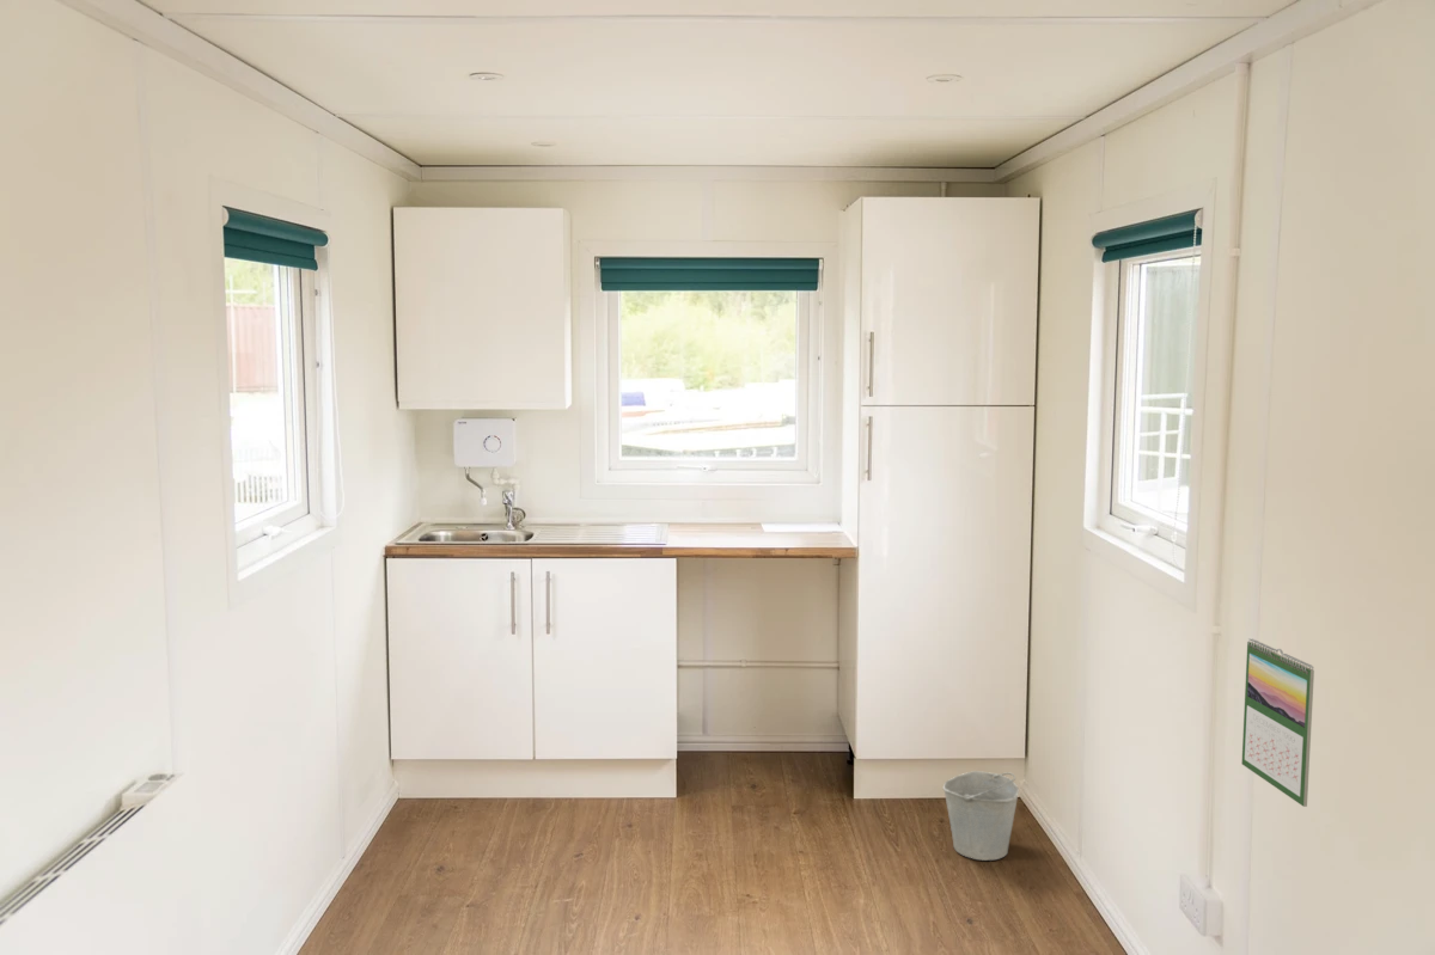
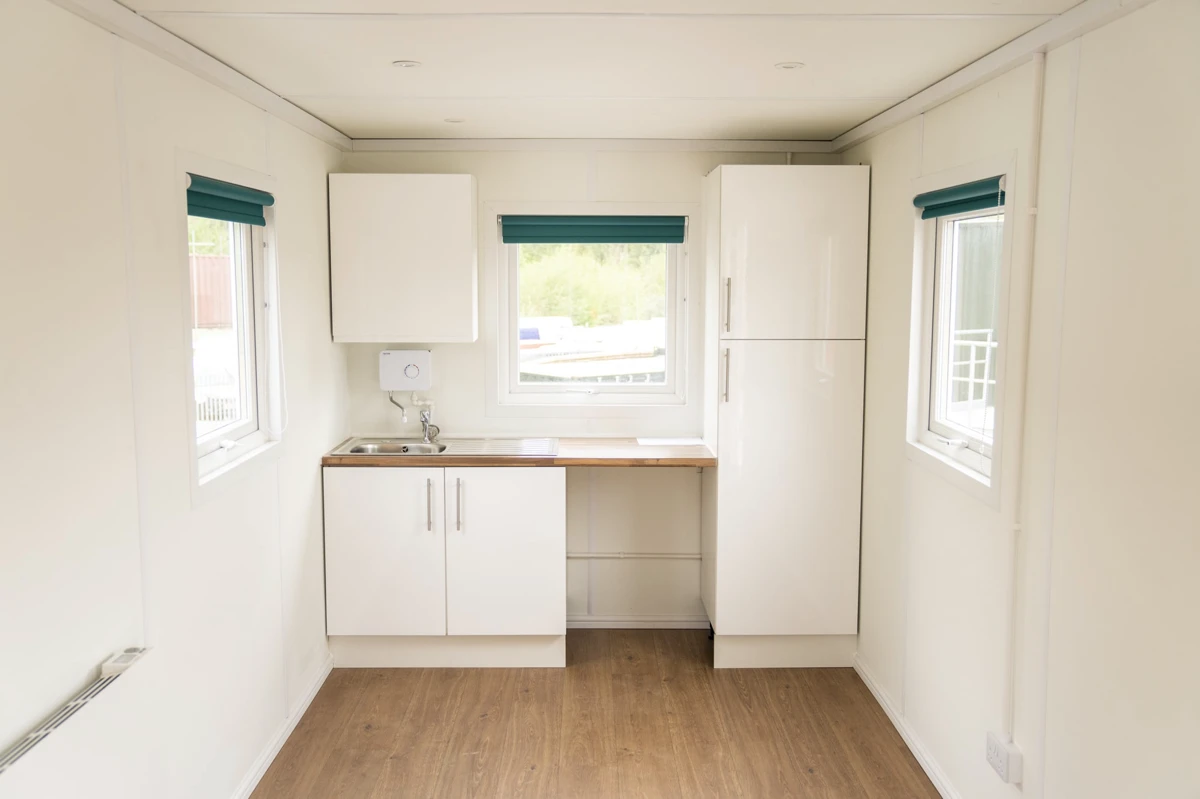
- bucket (981, 809)
- calendar (1276, 716)
